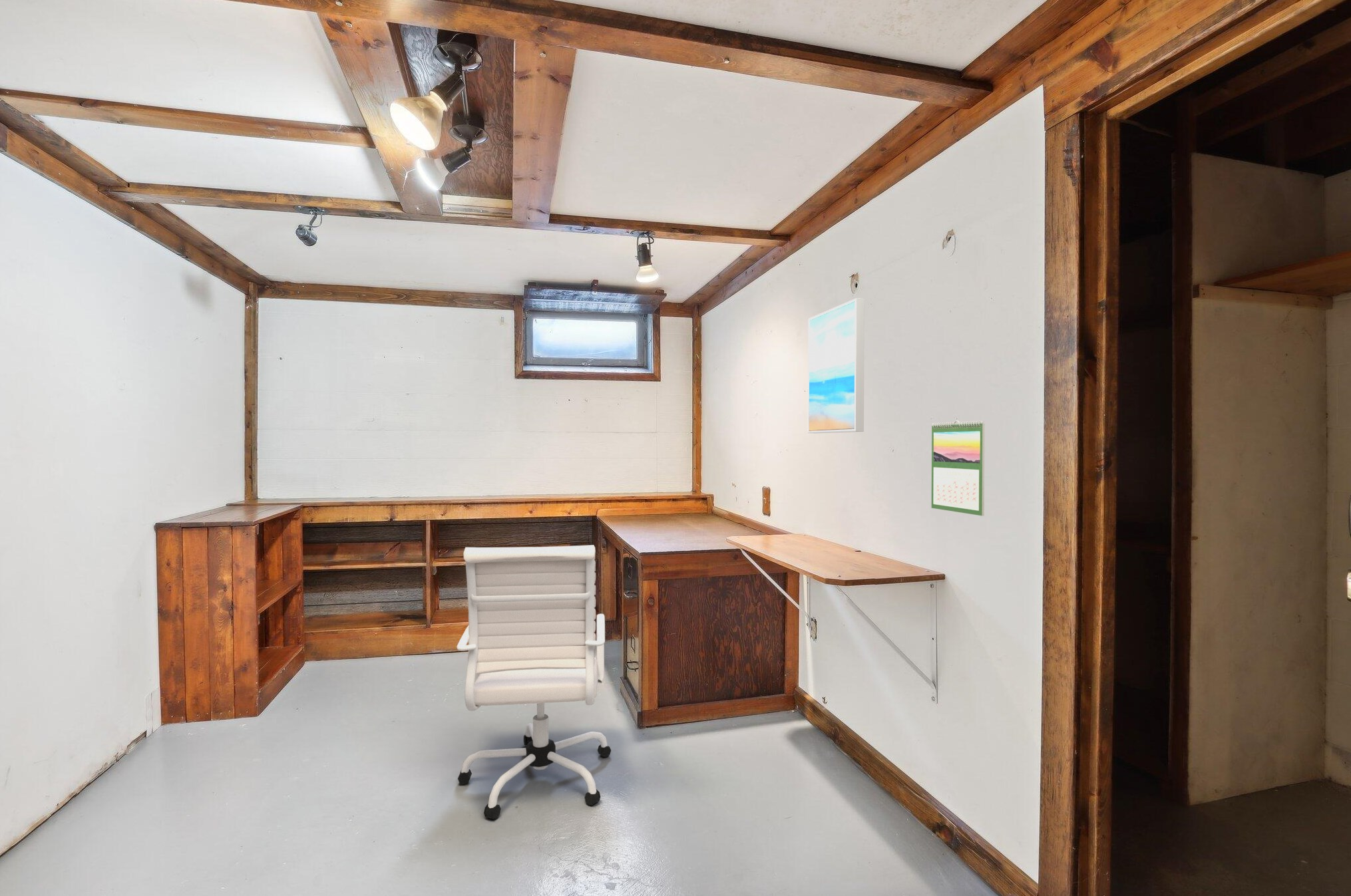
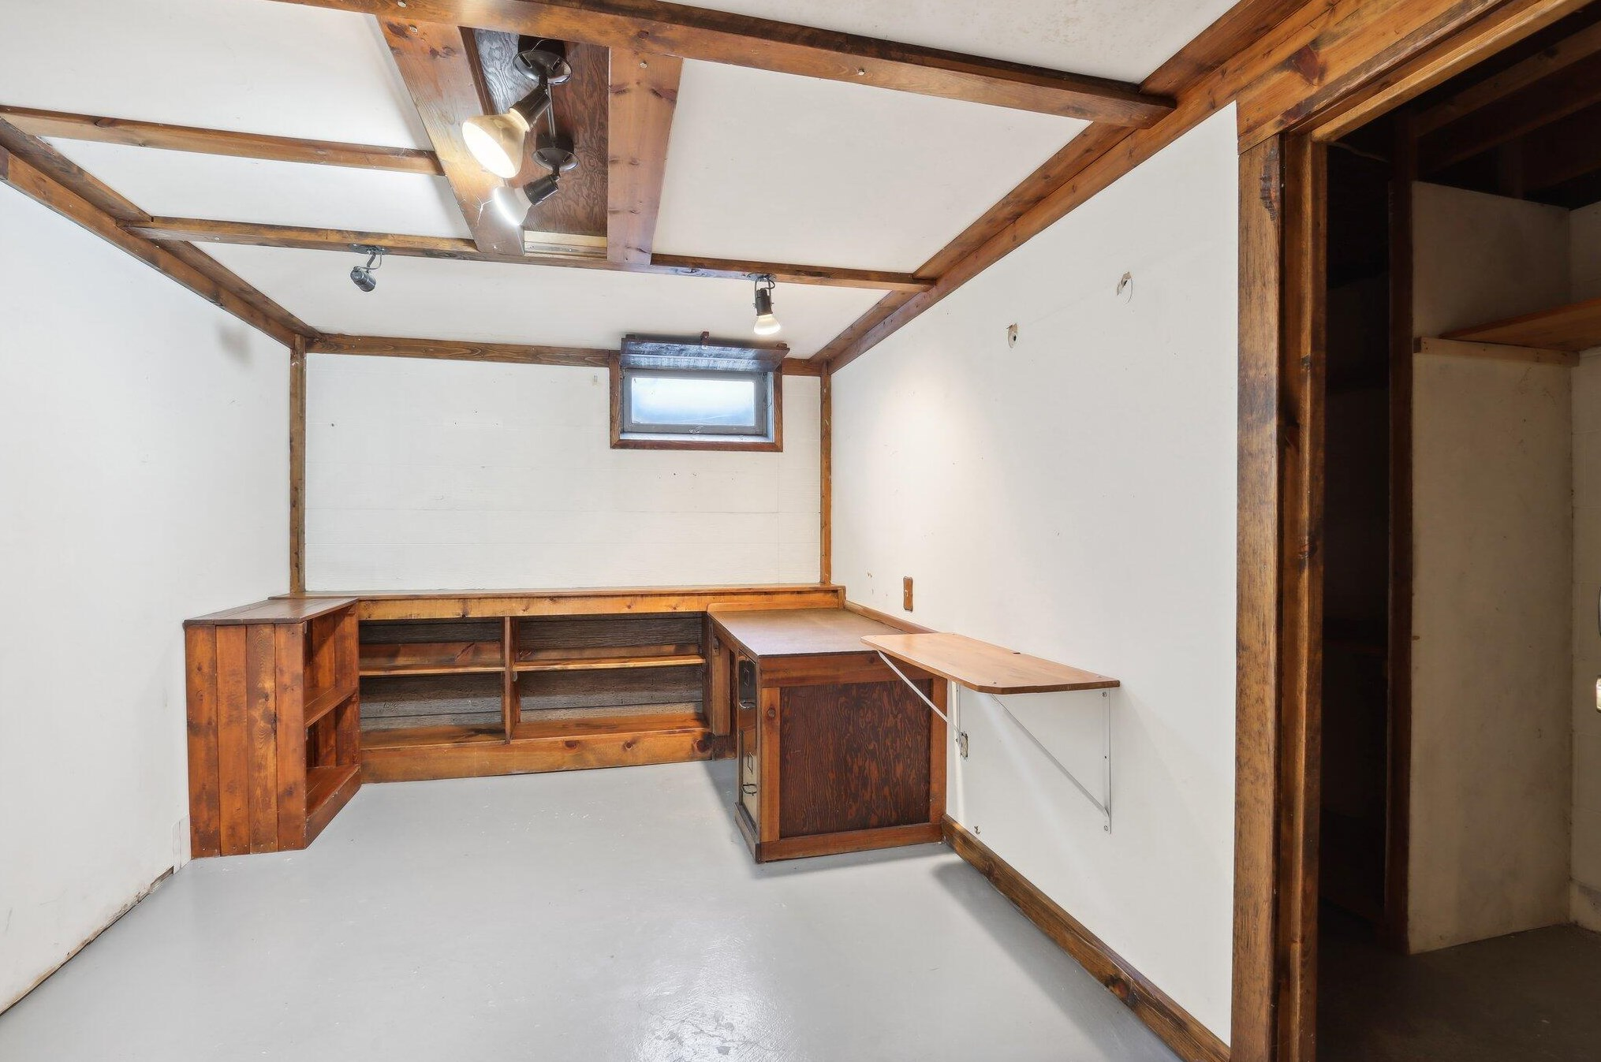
- office chair (536, 657)
- wall art (833, 371)
- calendar (956, 466)
